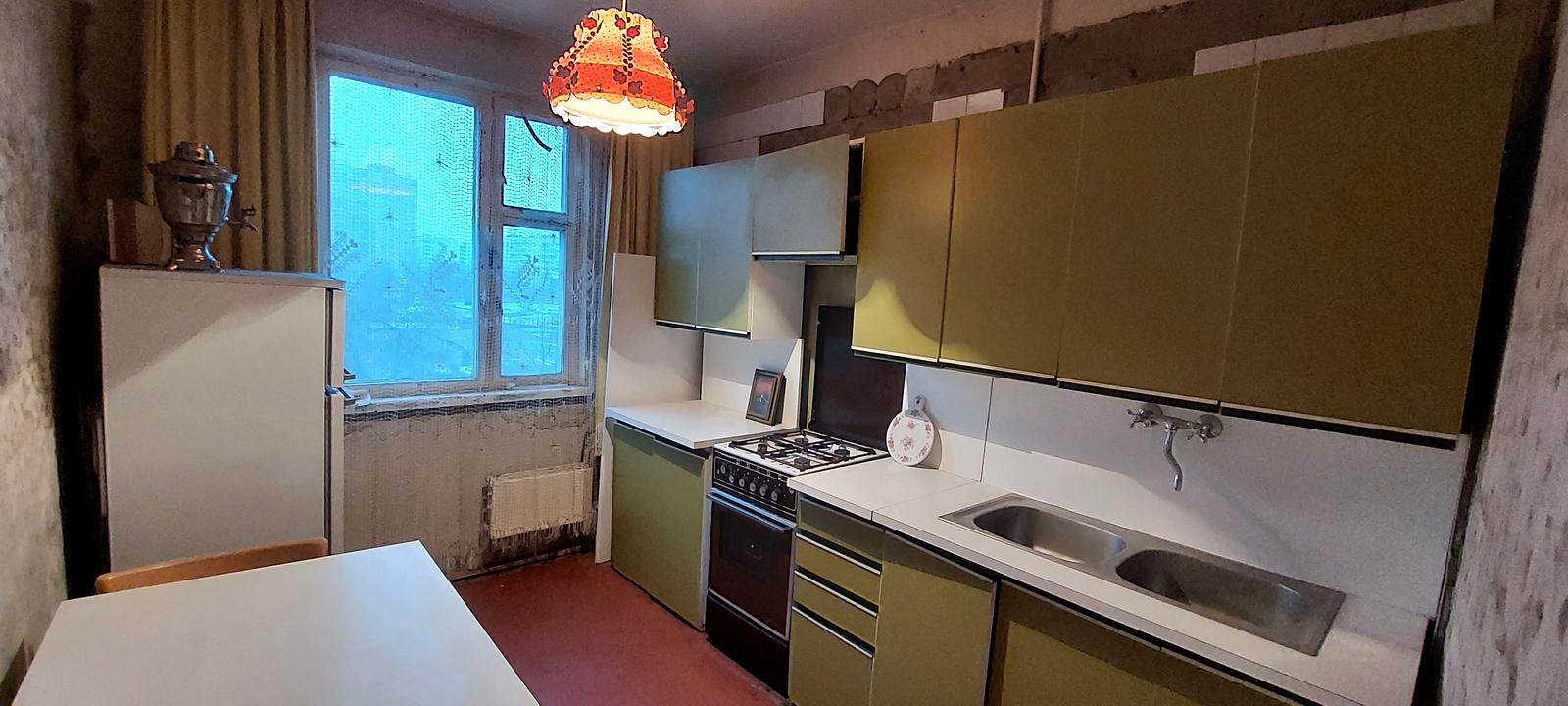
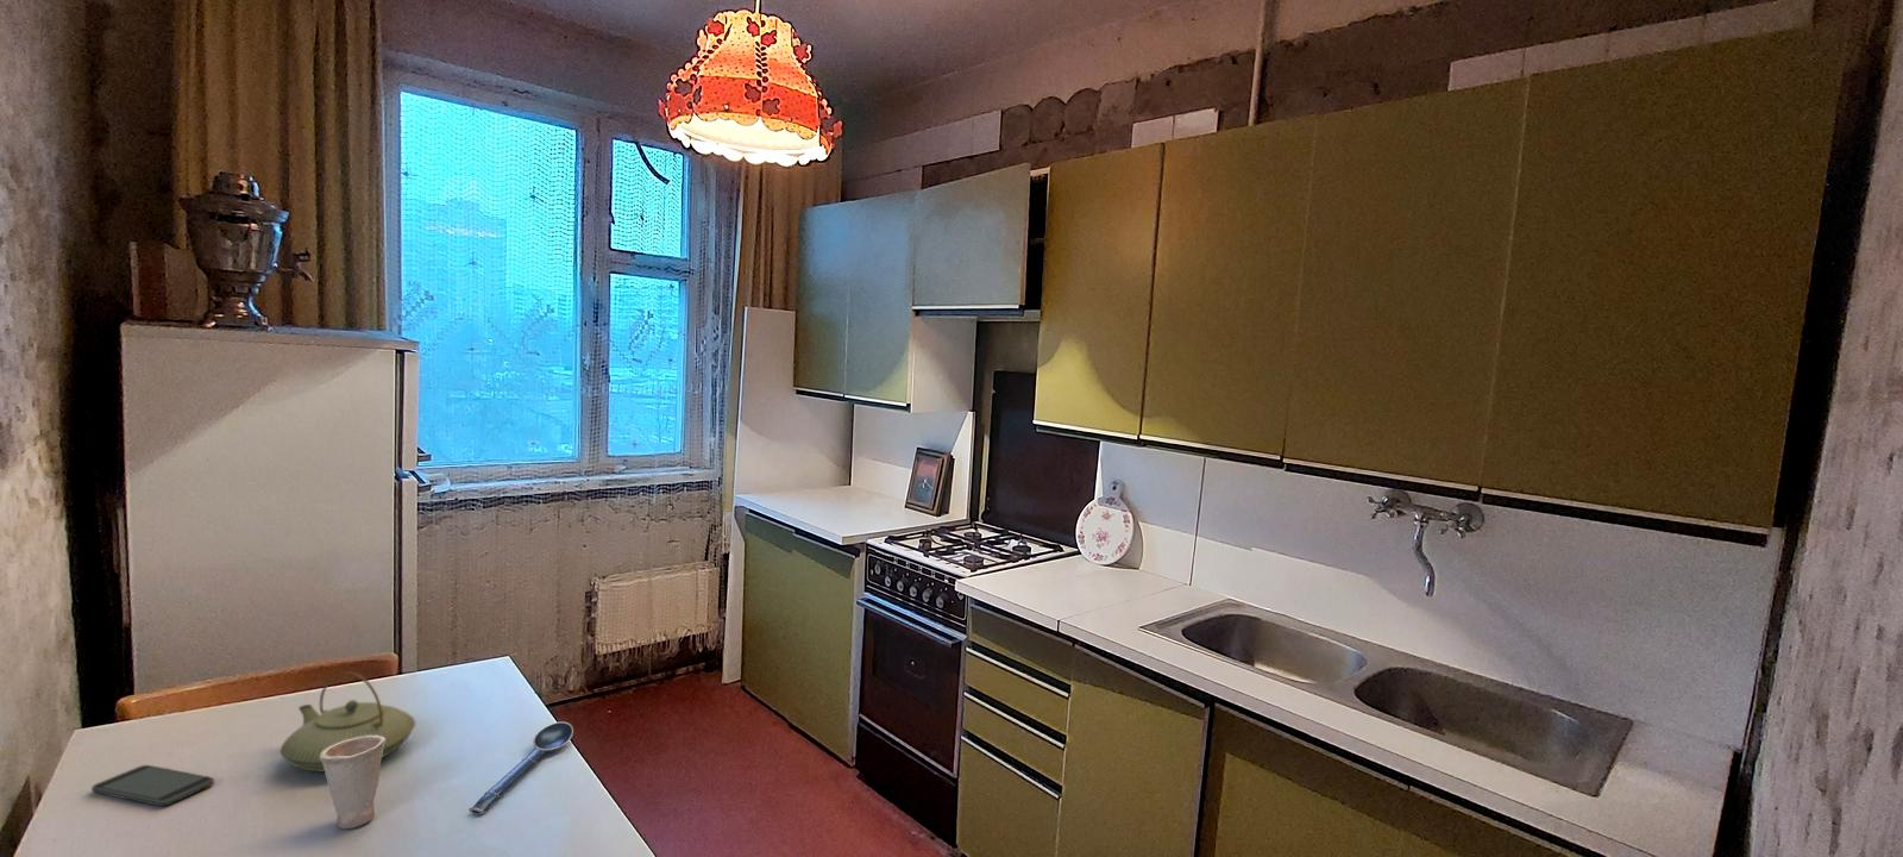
+ spoon (521, 764)
+ smartphone (153, 784)
+ teapot (345, 711)
+ cup (352, 781)
